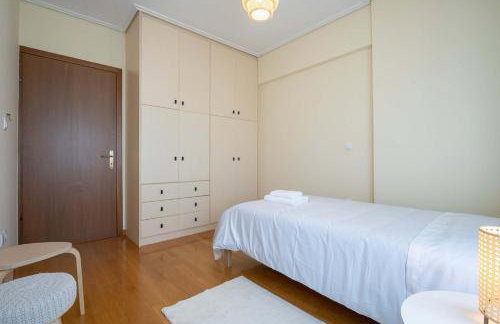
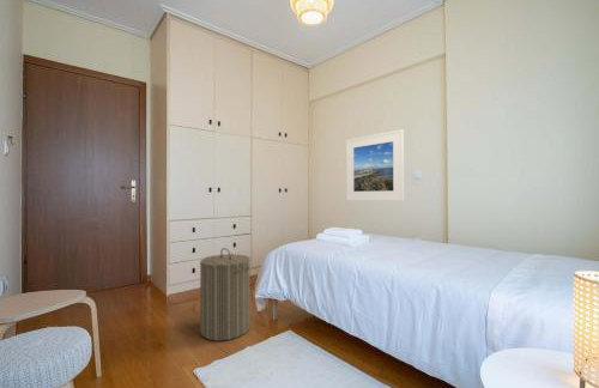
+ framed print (373, 168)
+ laundry hamper (225, 289)
